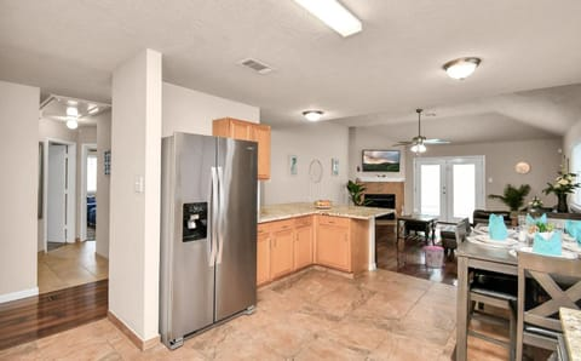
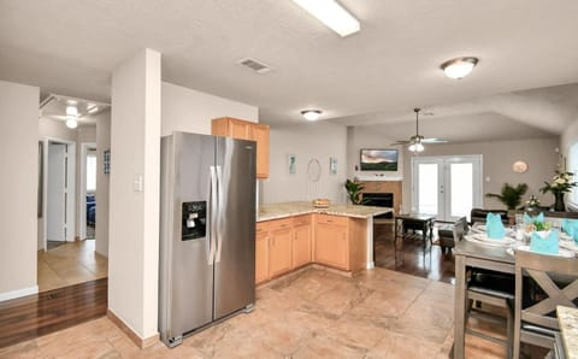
- trash can (433, 256)
